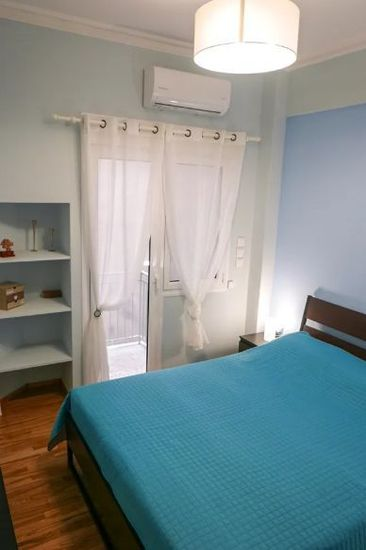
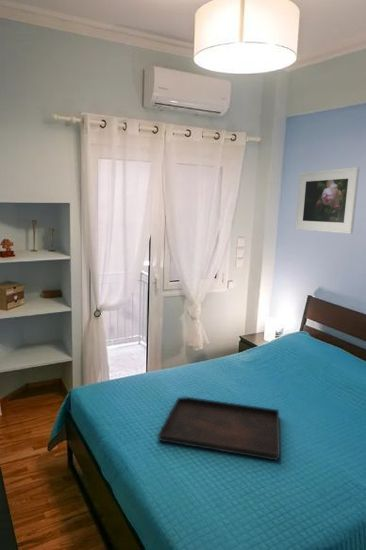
+ serving tray (222, 424)
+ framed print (324, 201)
